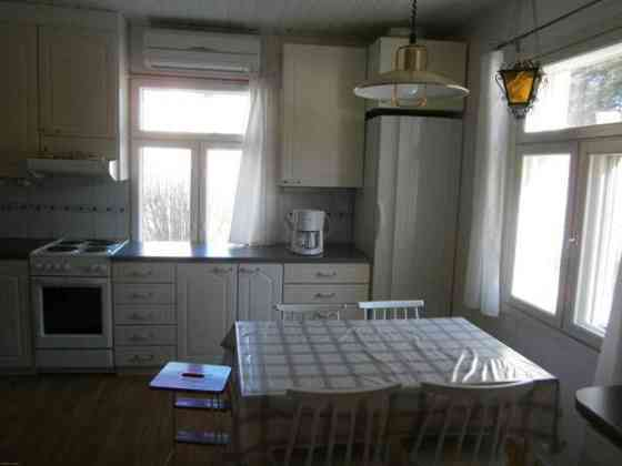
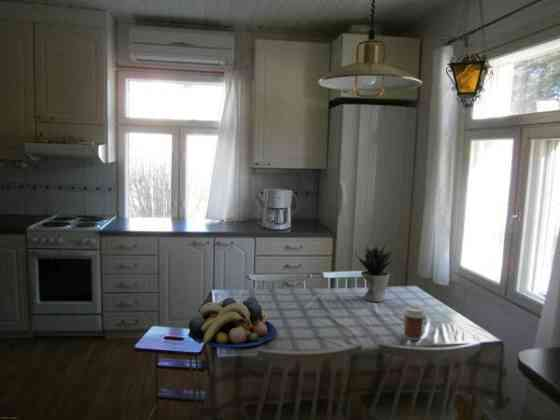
+ potted plant (375, 270)
+ fruit bowl (233, 316)
+ coffee cup (413, 322)
